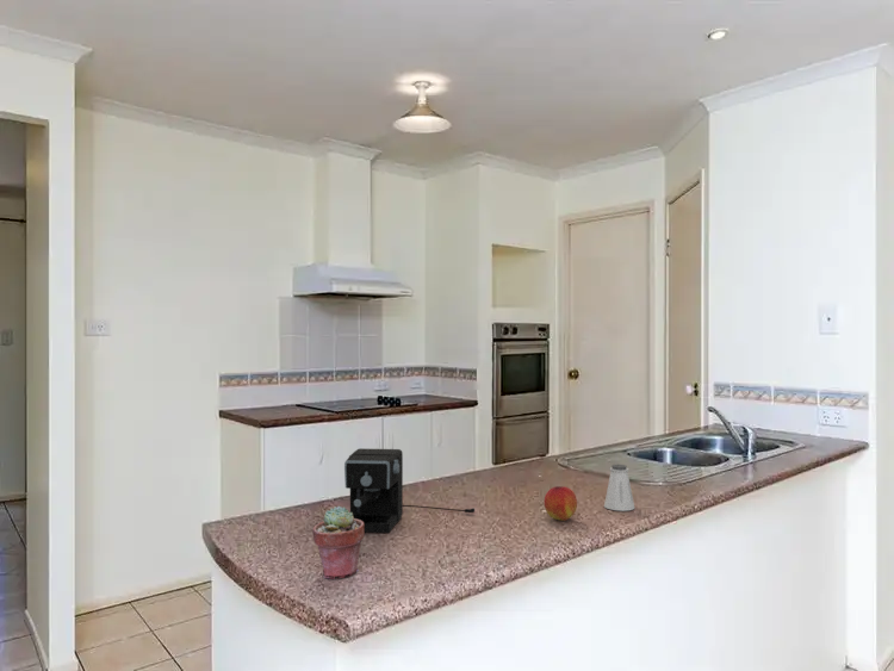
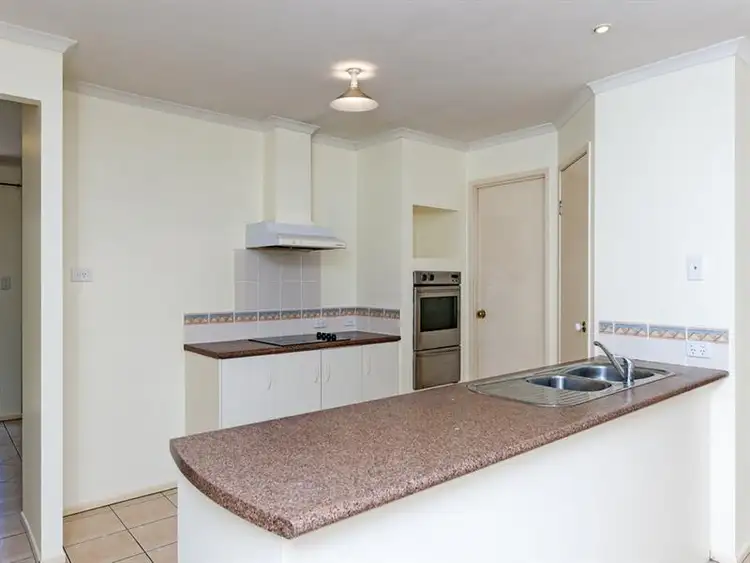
- potted succulent (339, 539)
- coffee maker (402, 487)
- saltshaker (619, 485)
- peach (560, 502)
